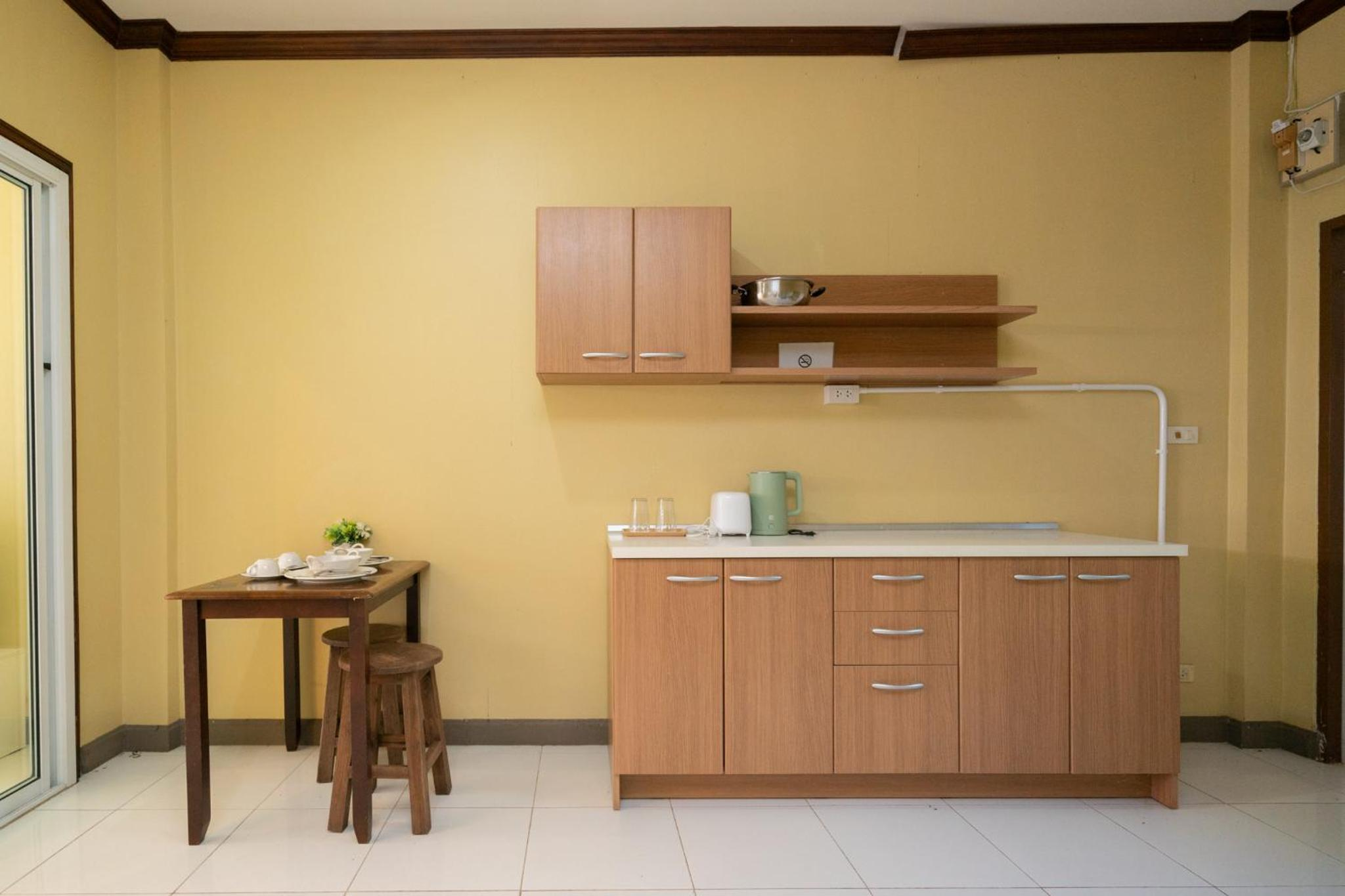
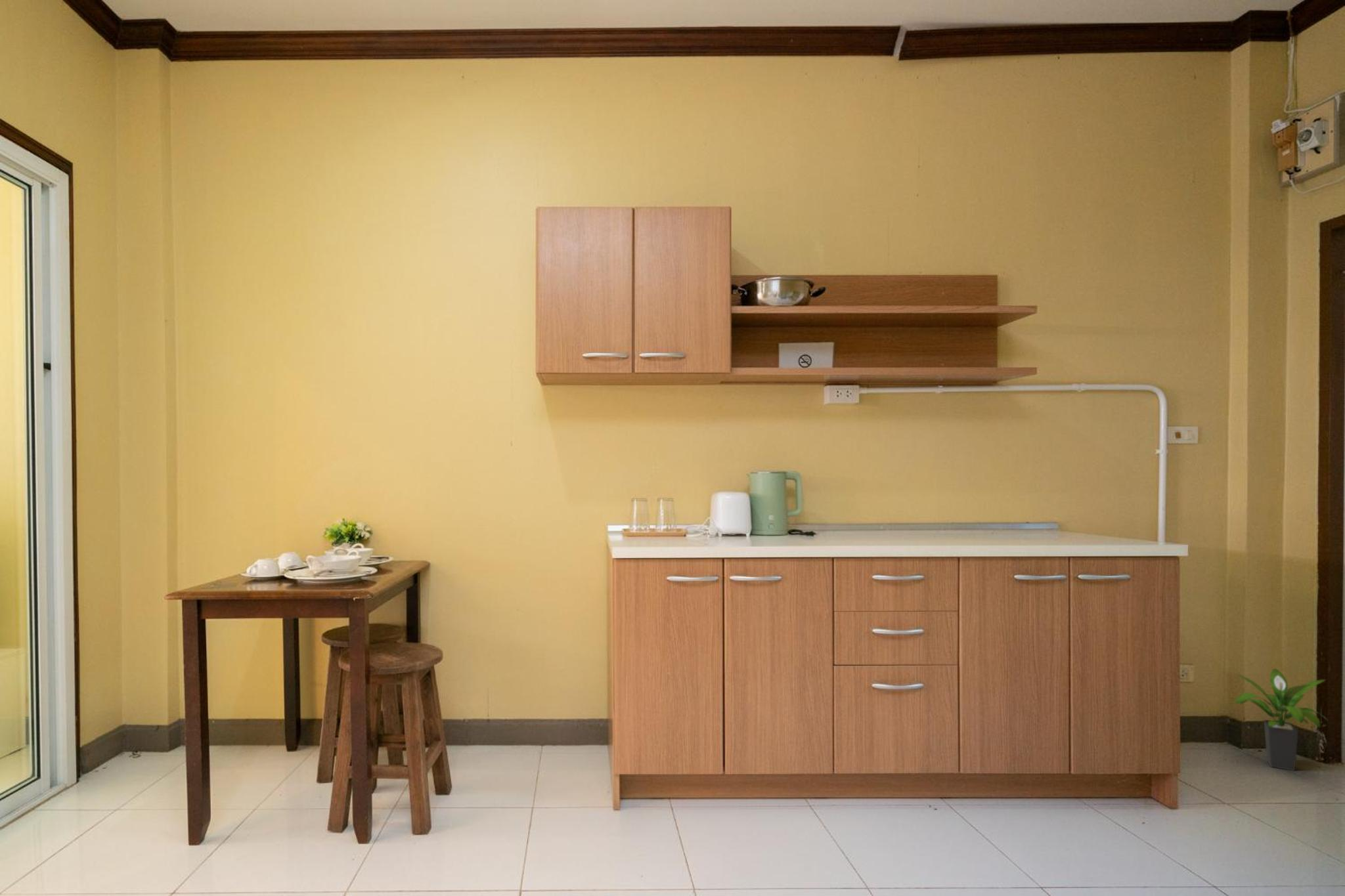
+ potted plant (1279, 719)
